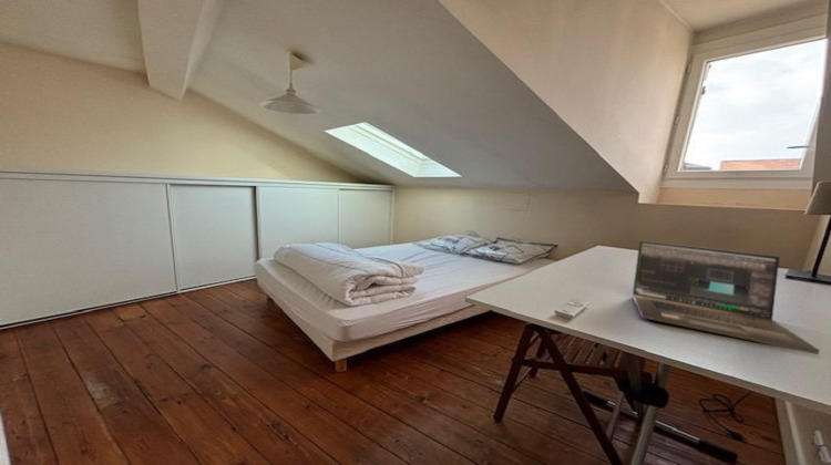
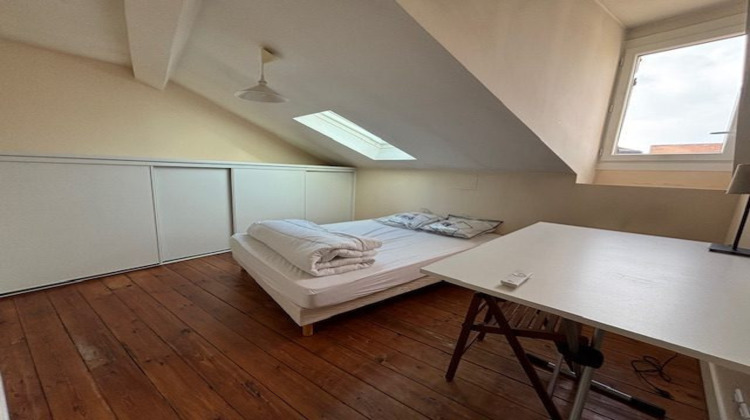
- laptop (710, 286)
